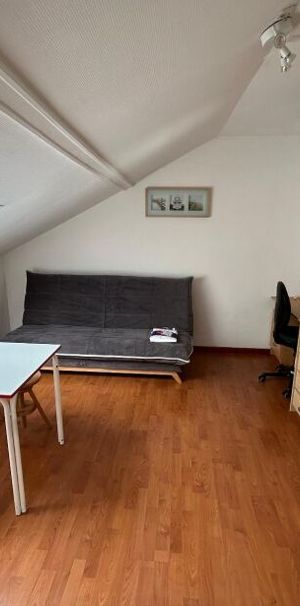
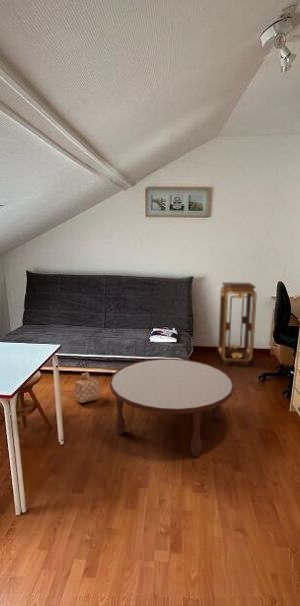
+ pedestal table (241, 323)
+ coffee table (170, 402)
+ basket (87, 387)
